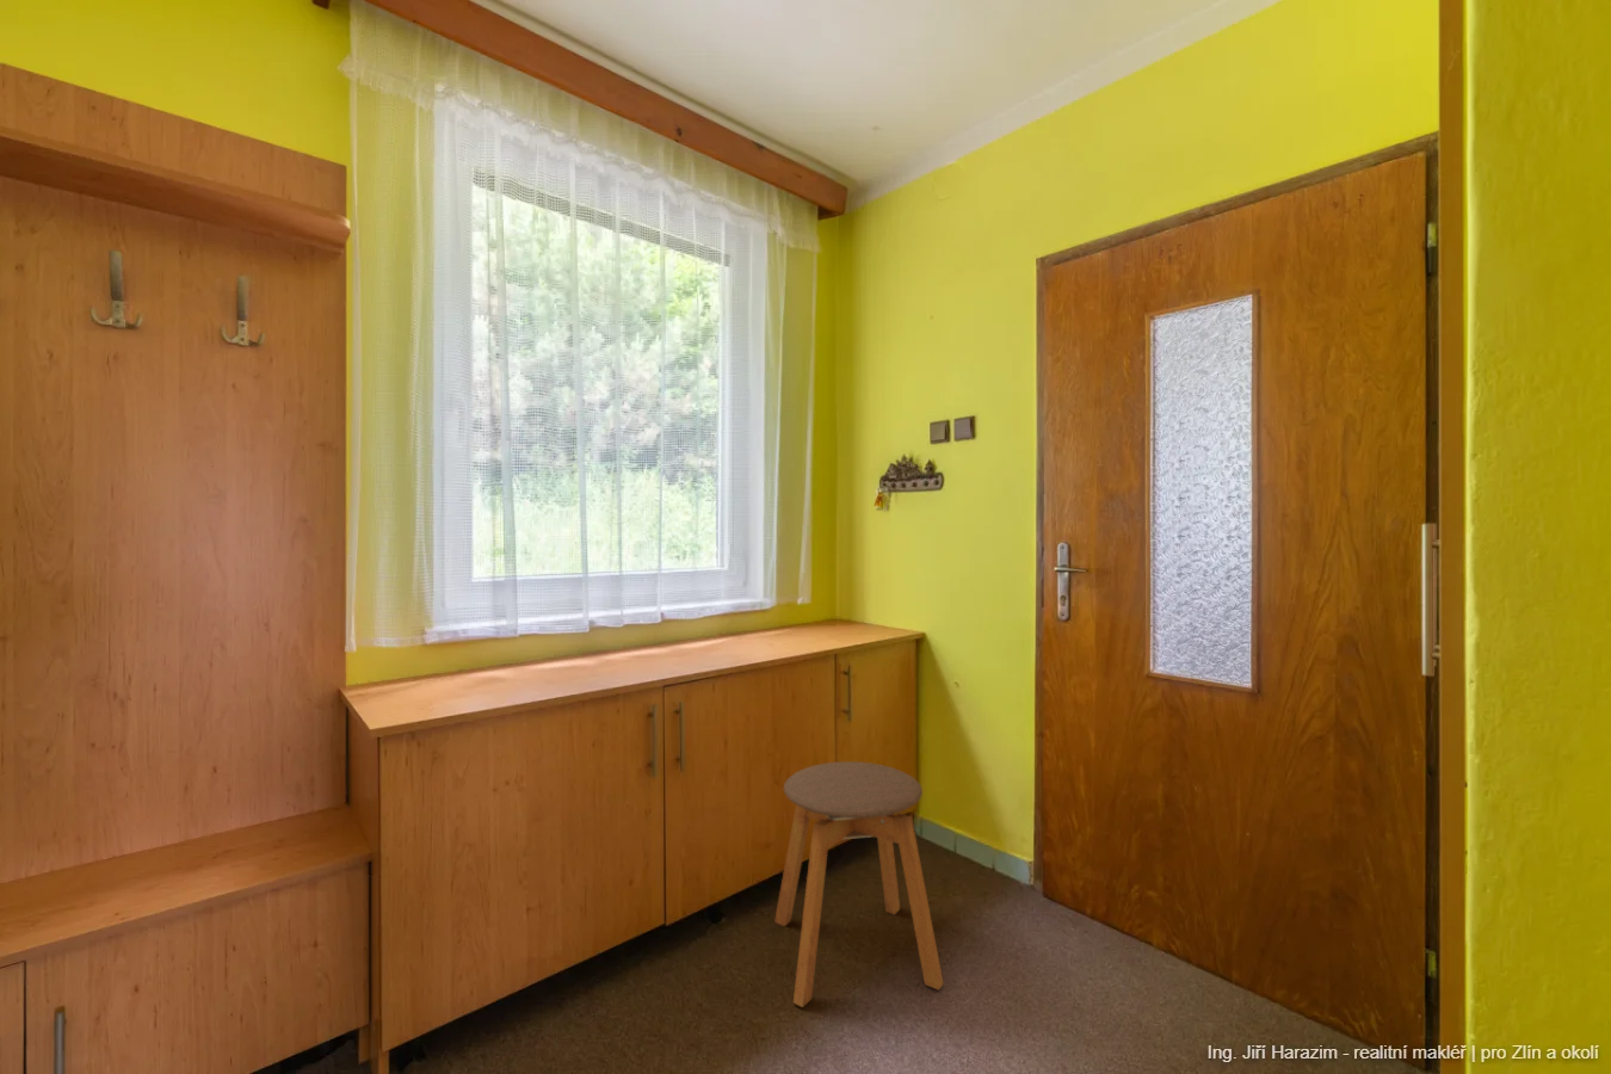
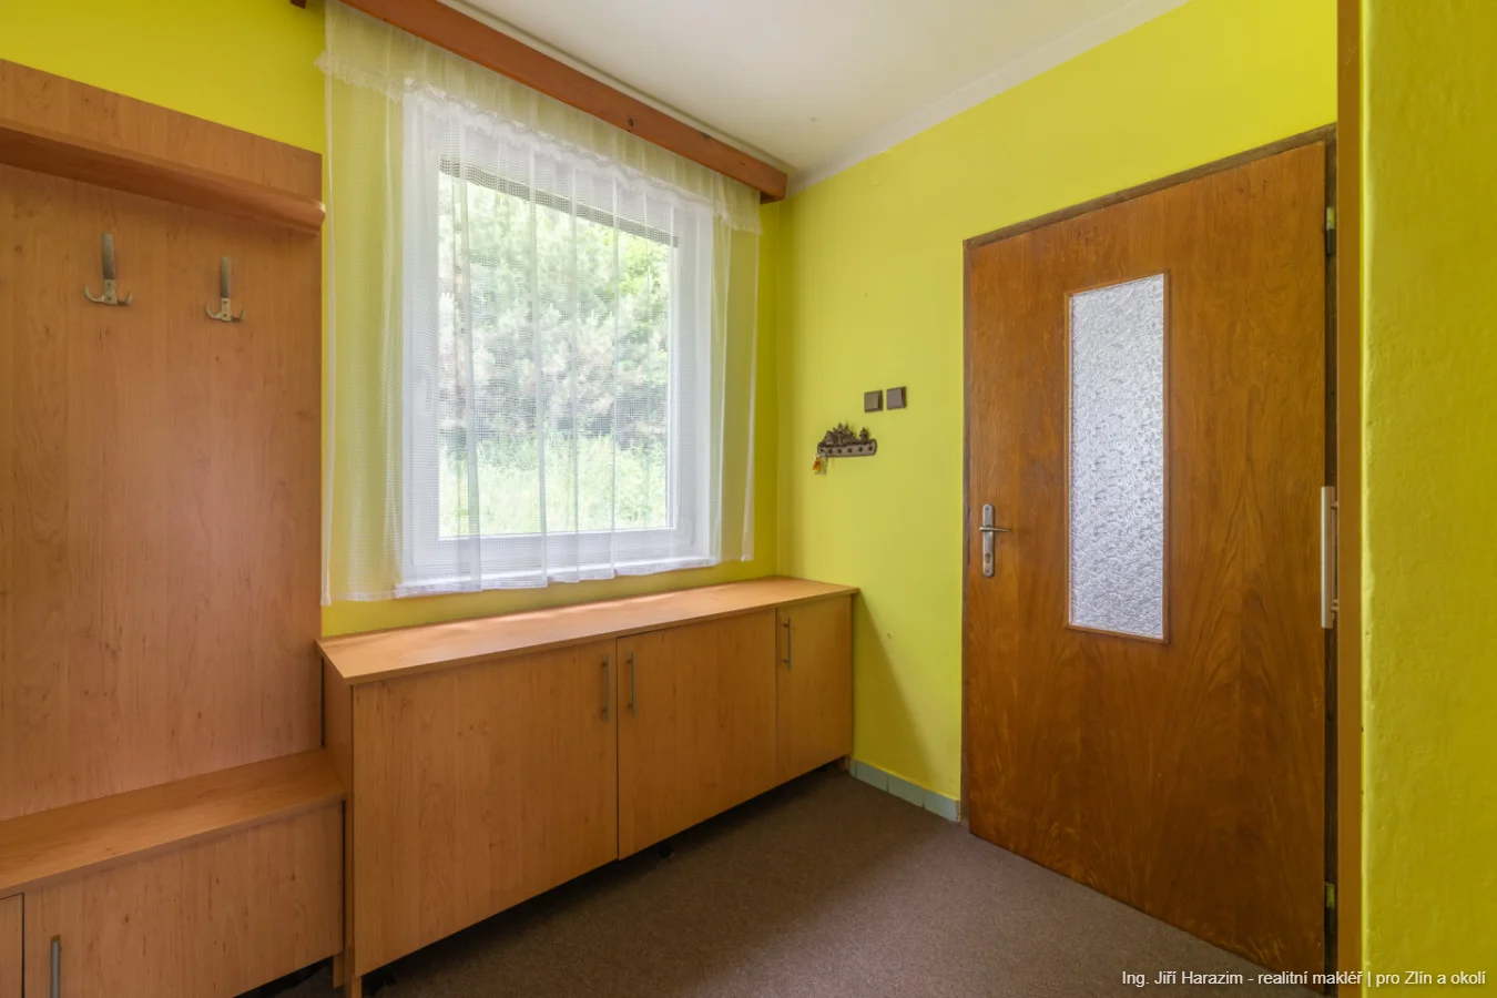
- stool (852, 838)
